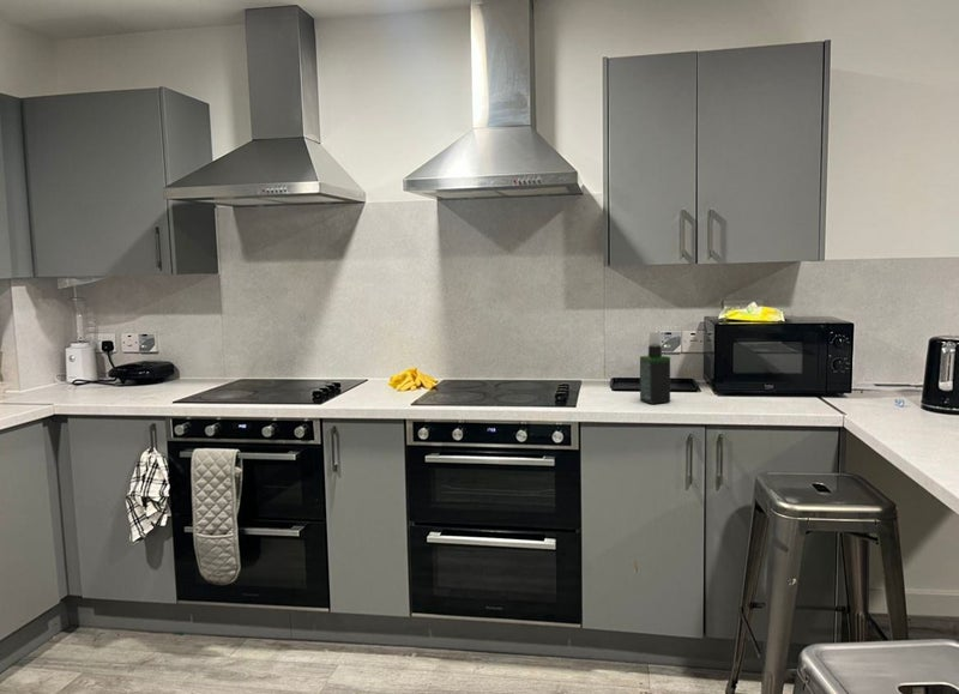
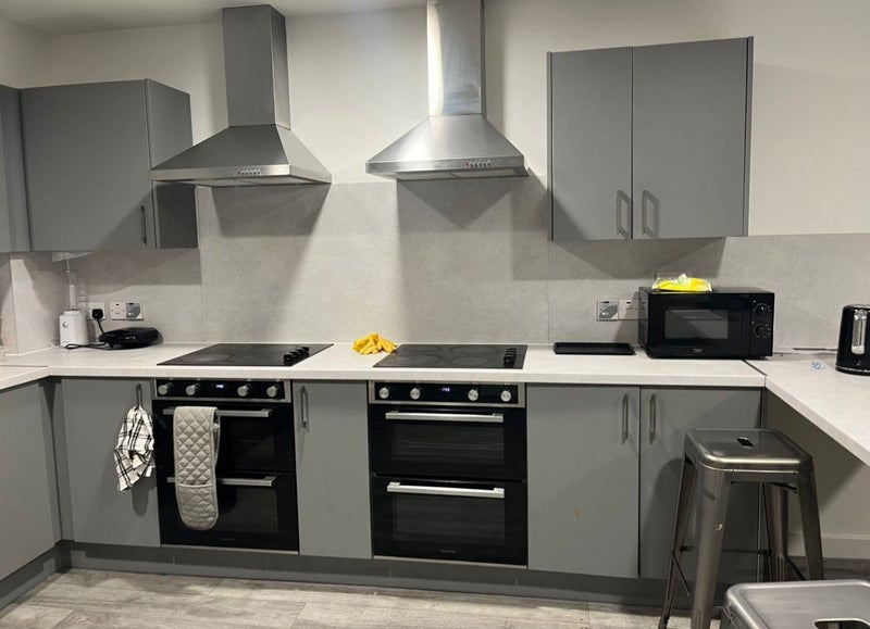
- spray bottle (655, 367)
